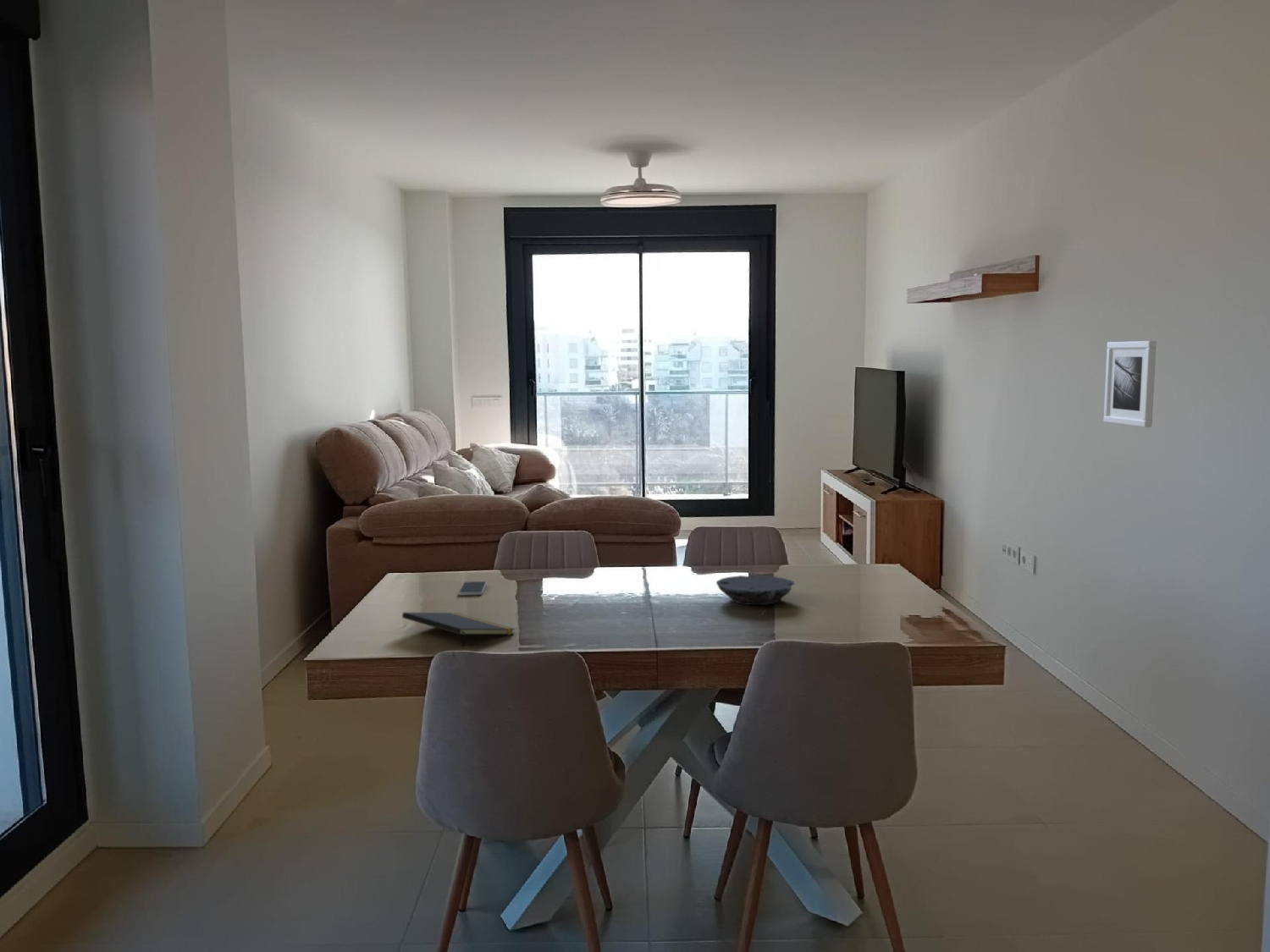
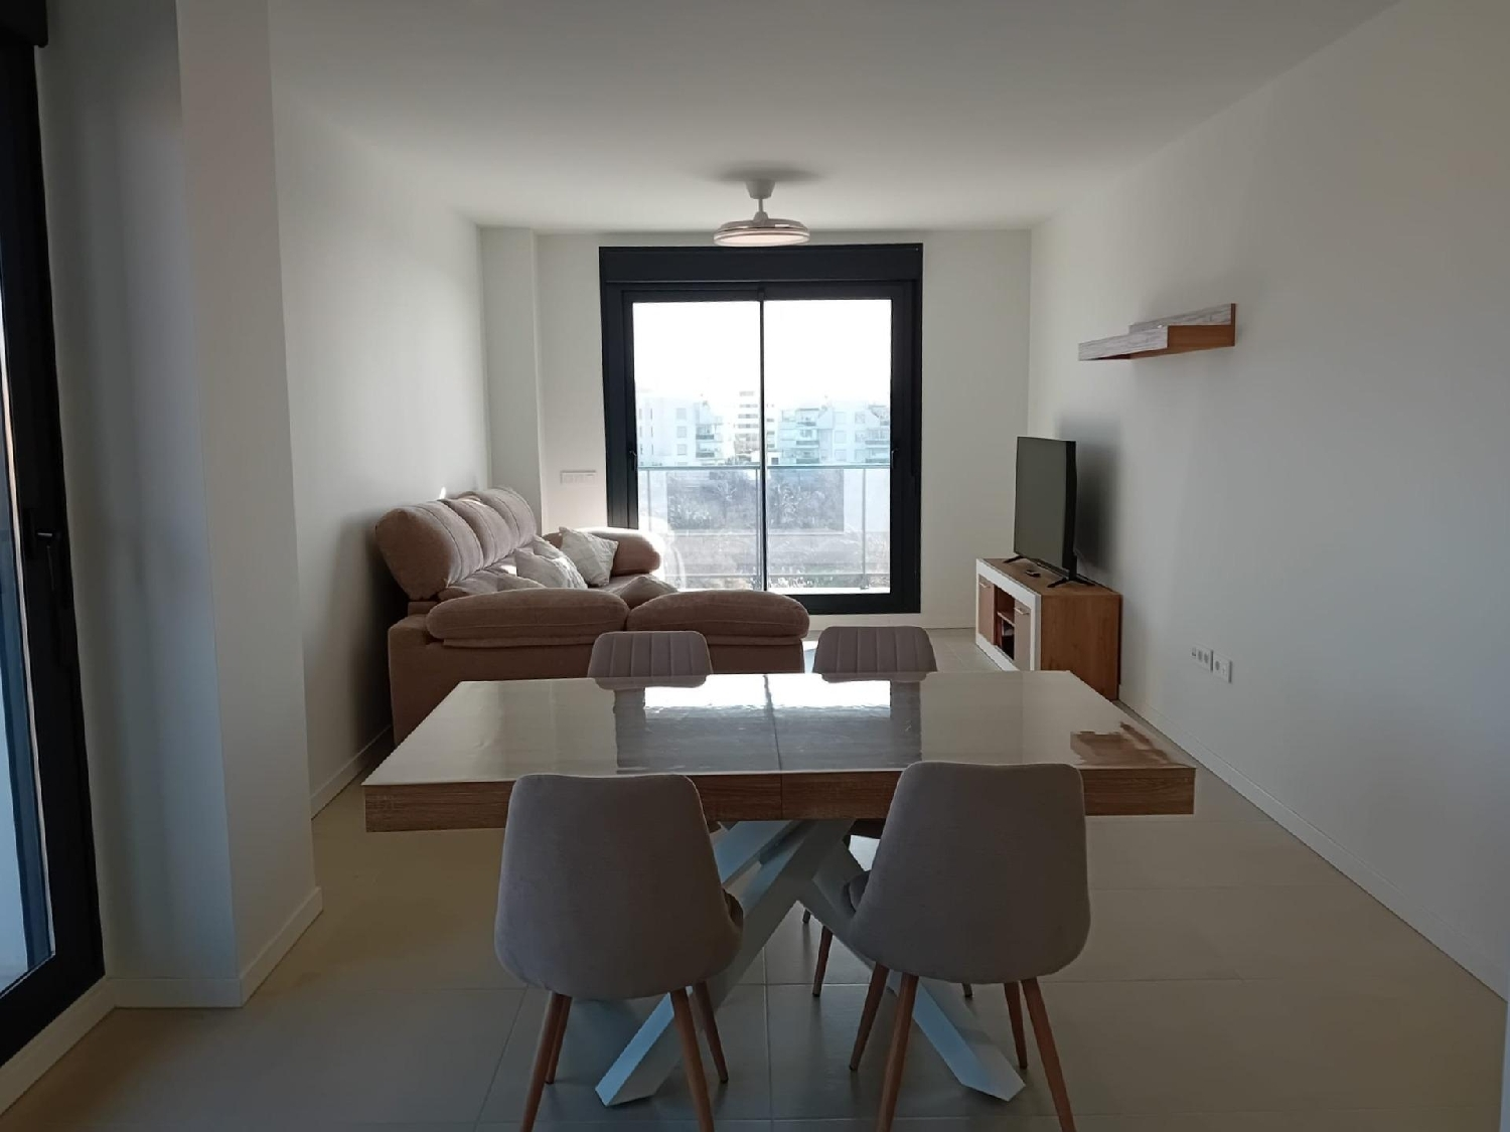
- bowl (754, 590)
- notepad (458, 623)
- smartphone (472, 588)
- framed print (1129, 382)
